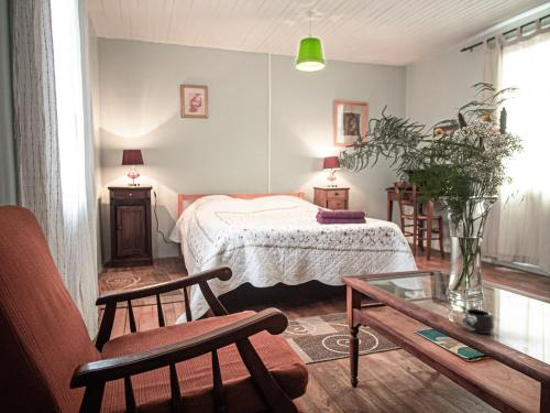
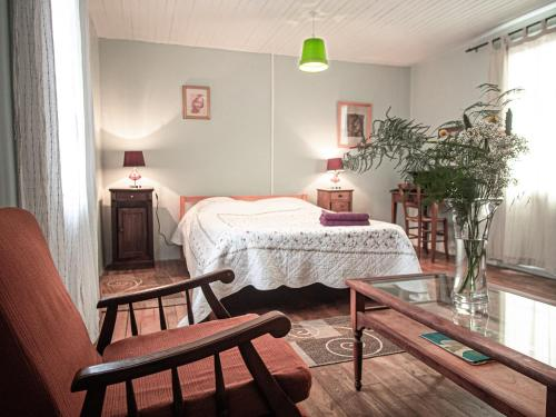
- mug (474, 319)
